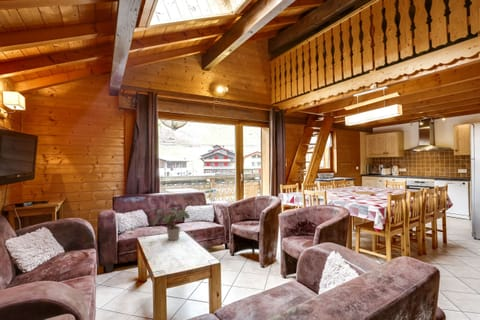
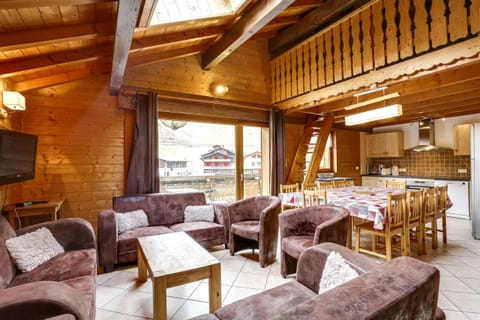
- potted plant (169, 223)
